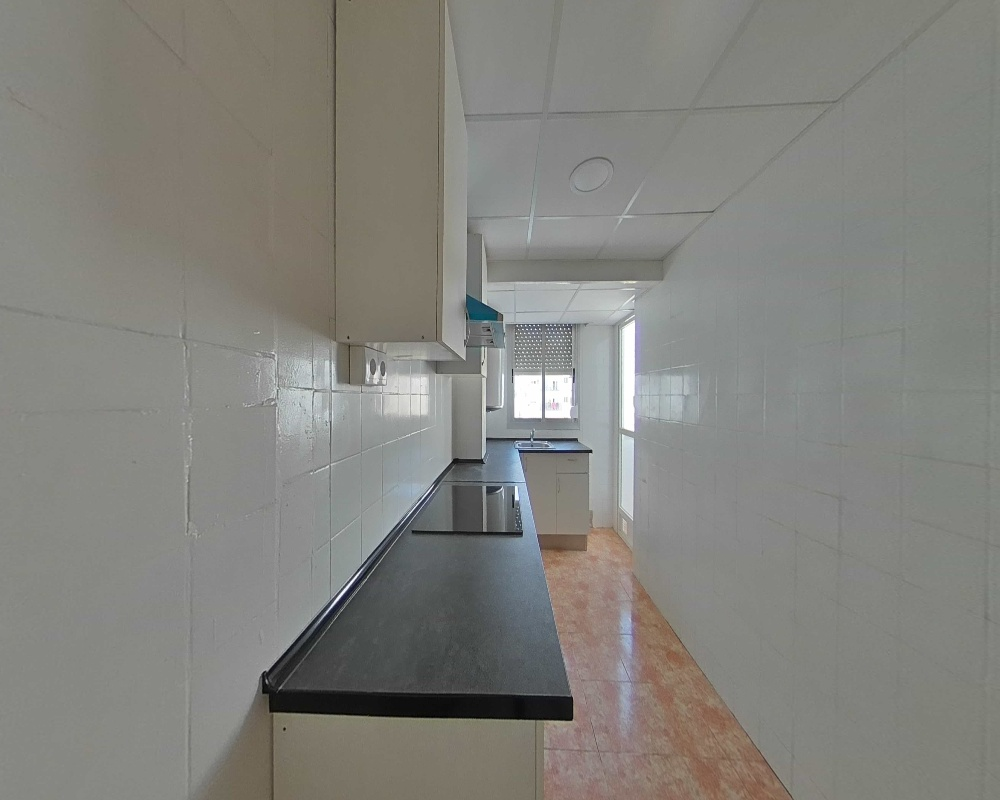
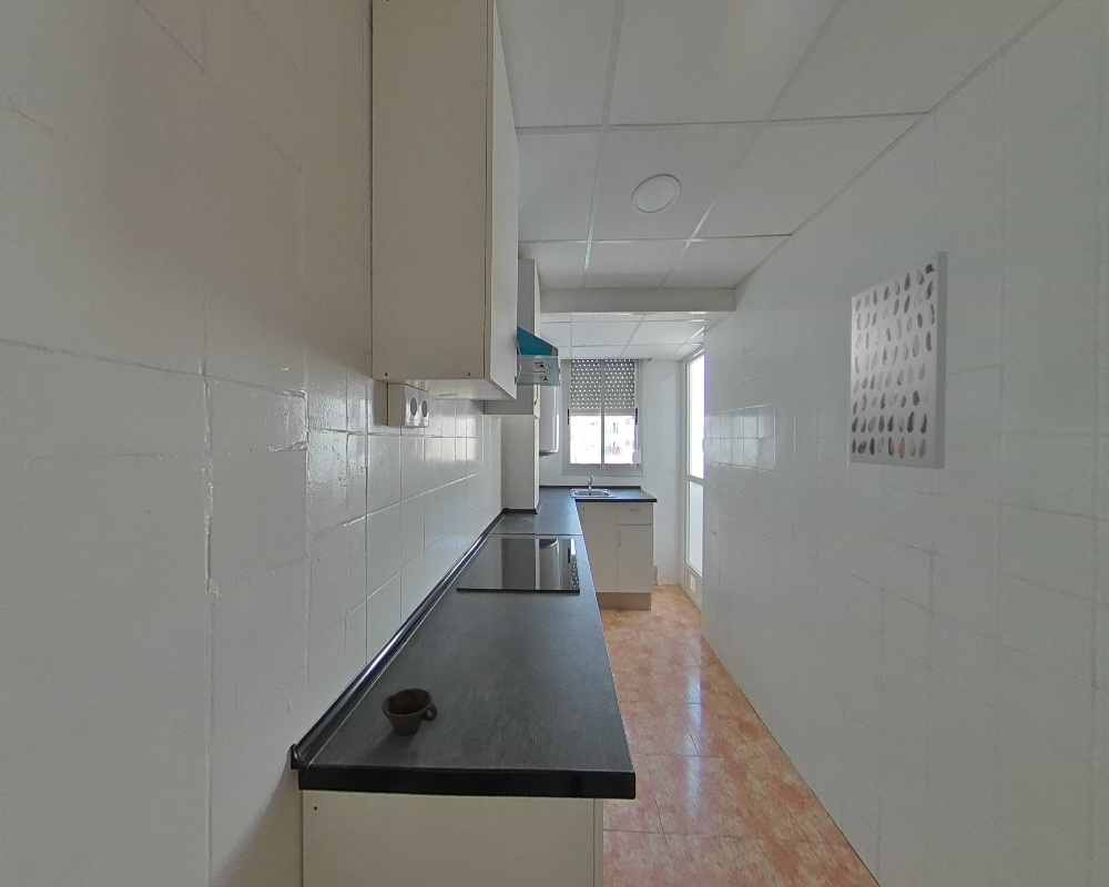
+ wall art (892, 370)
+ cup (409, 714)
